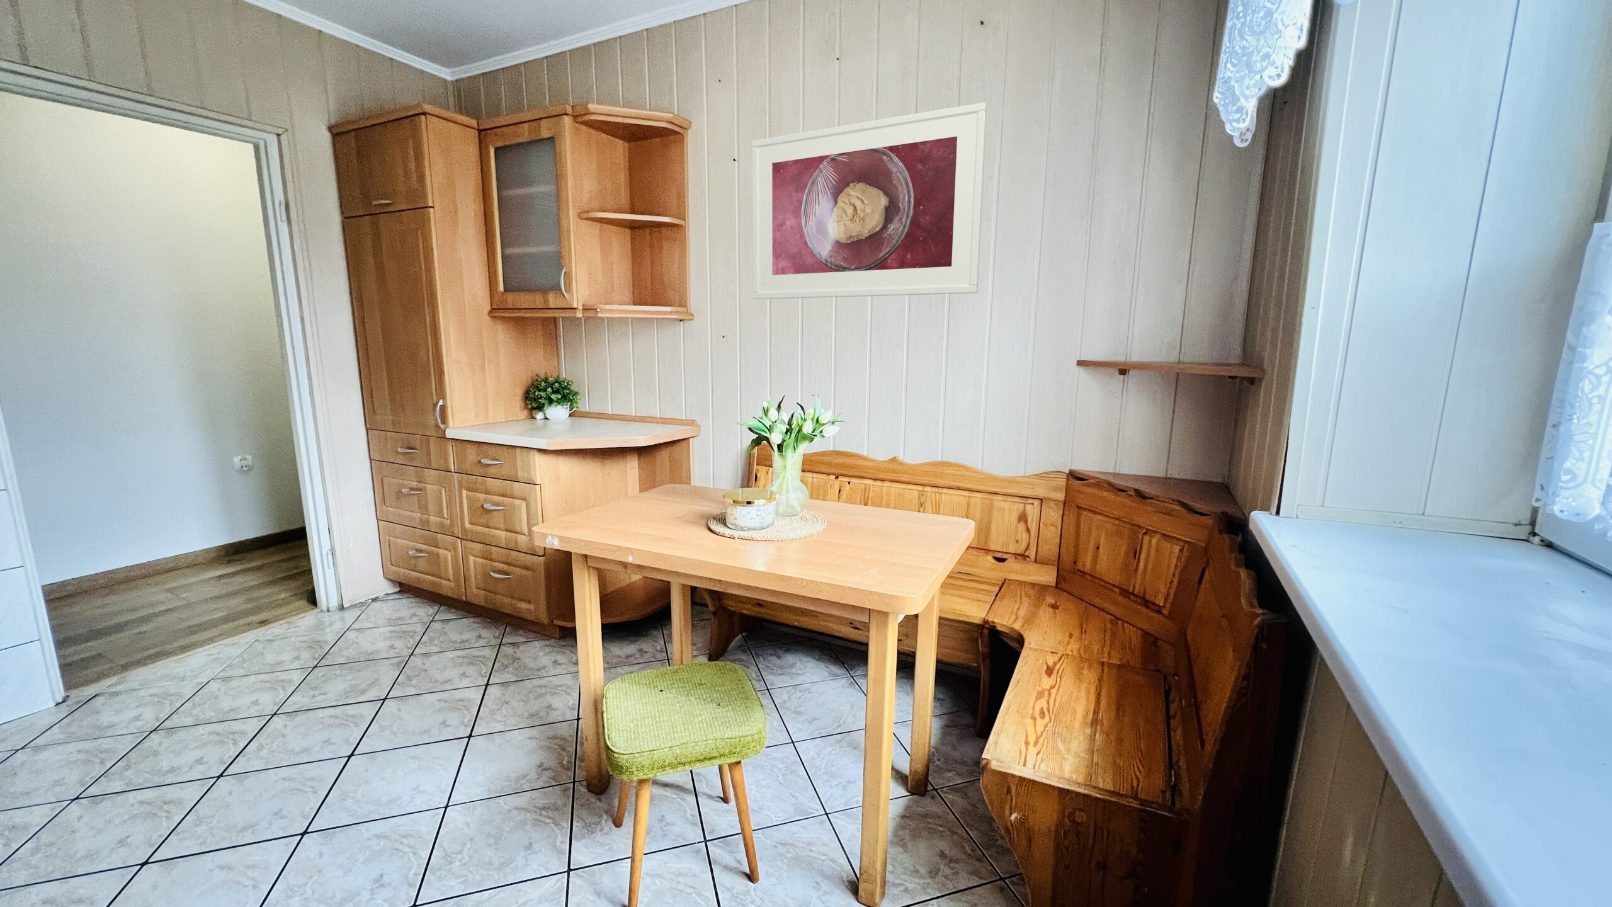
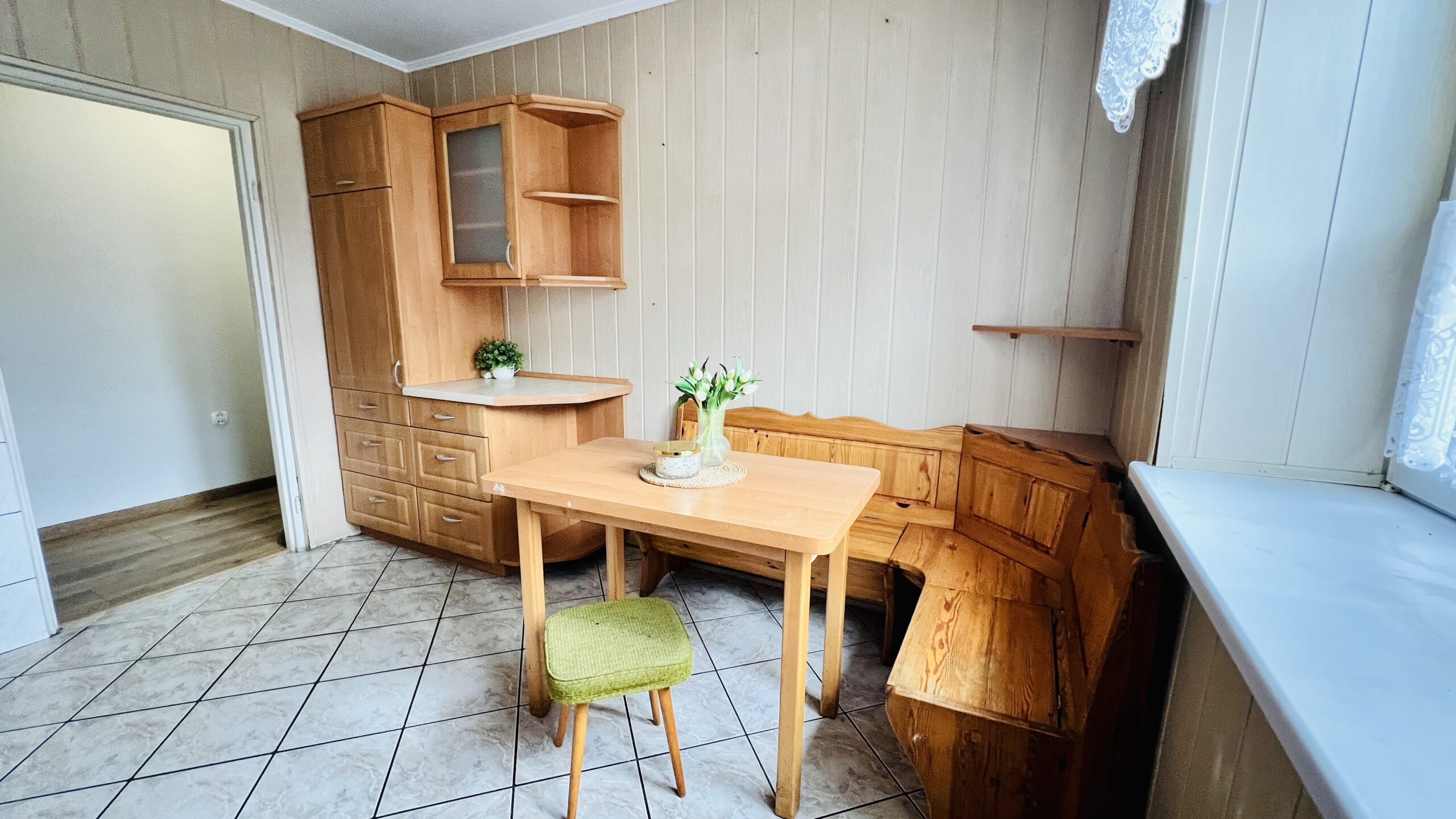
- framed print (857, 212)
